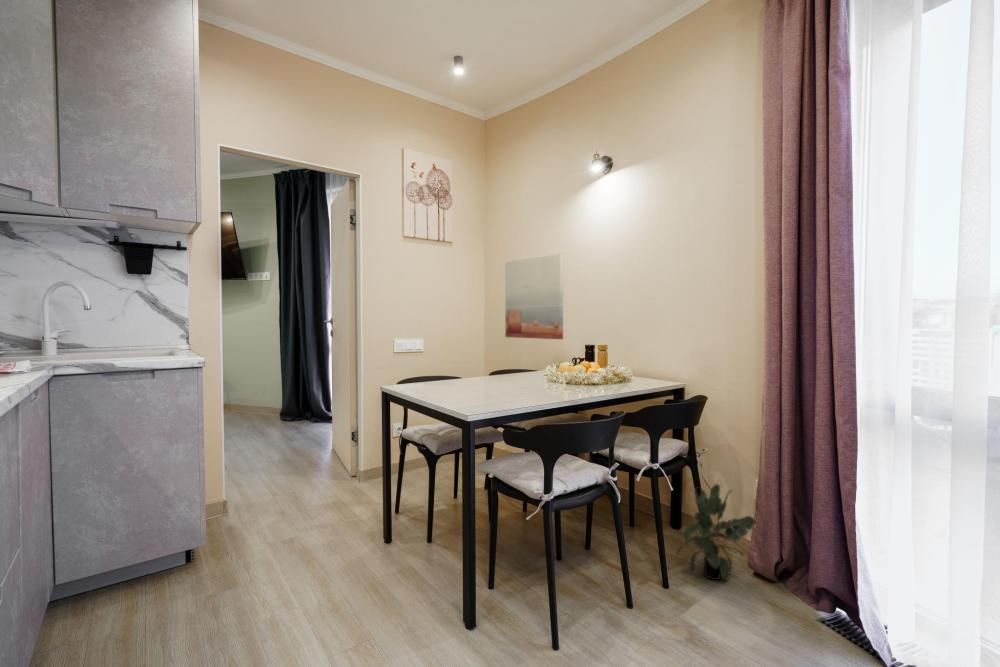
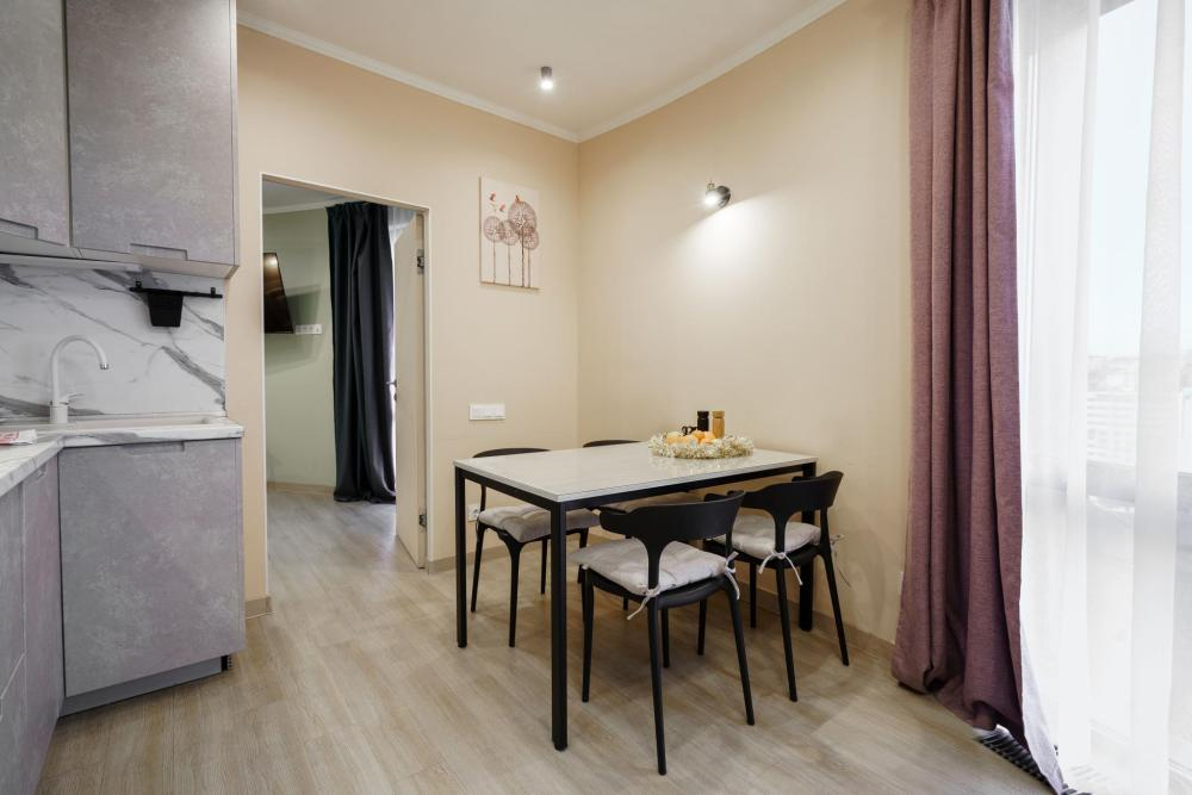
- potted plant (709, 532)
- wall art (532, 298)
